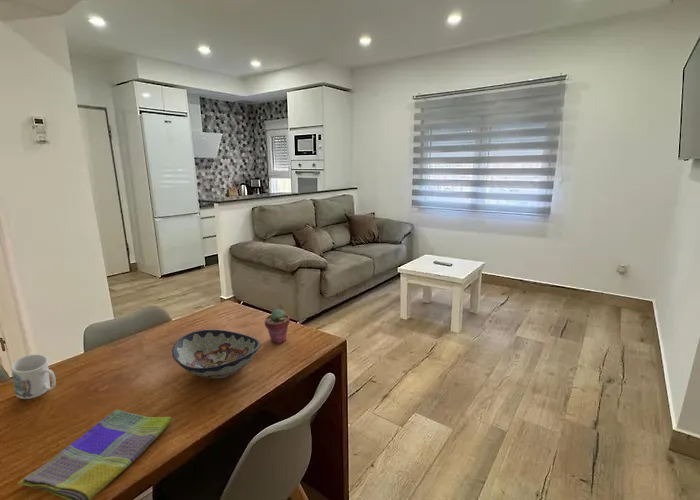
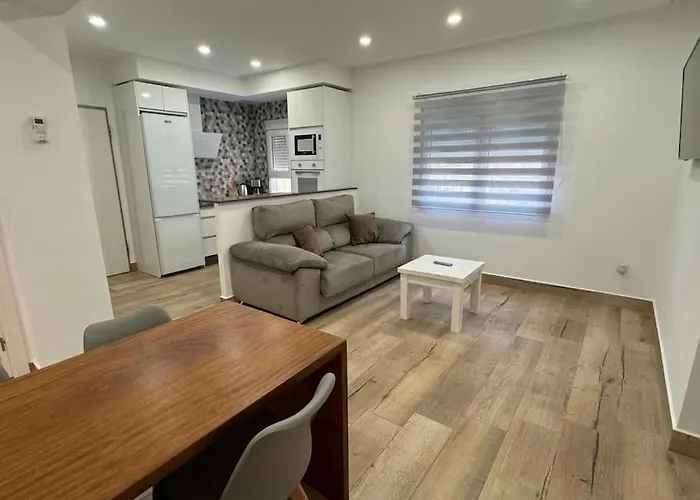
- potted succulent (277, 324)
- mug (36, 375)
- decorative bowl (218, 357)
- dish towel (103, 449)
